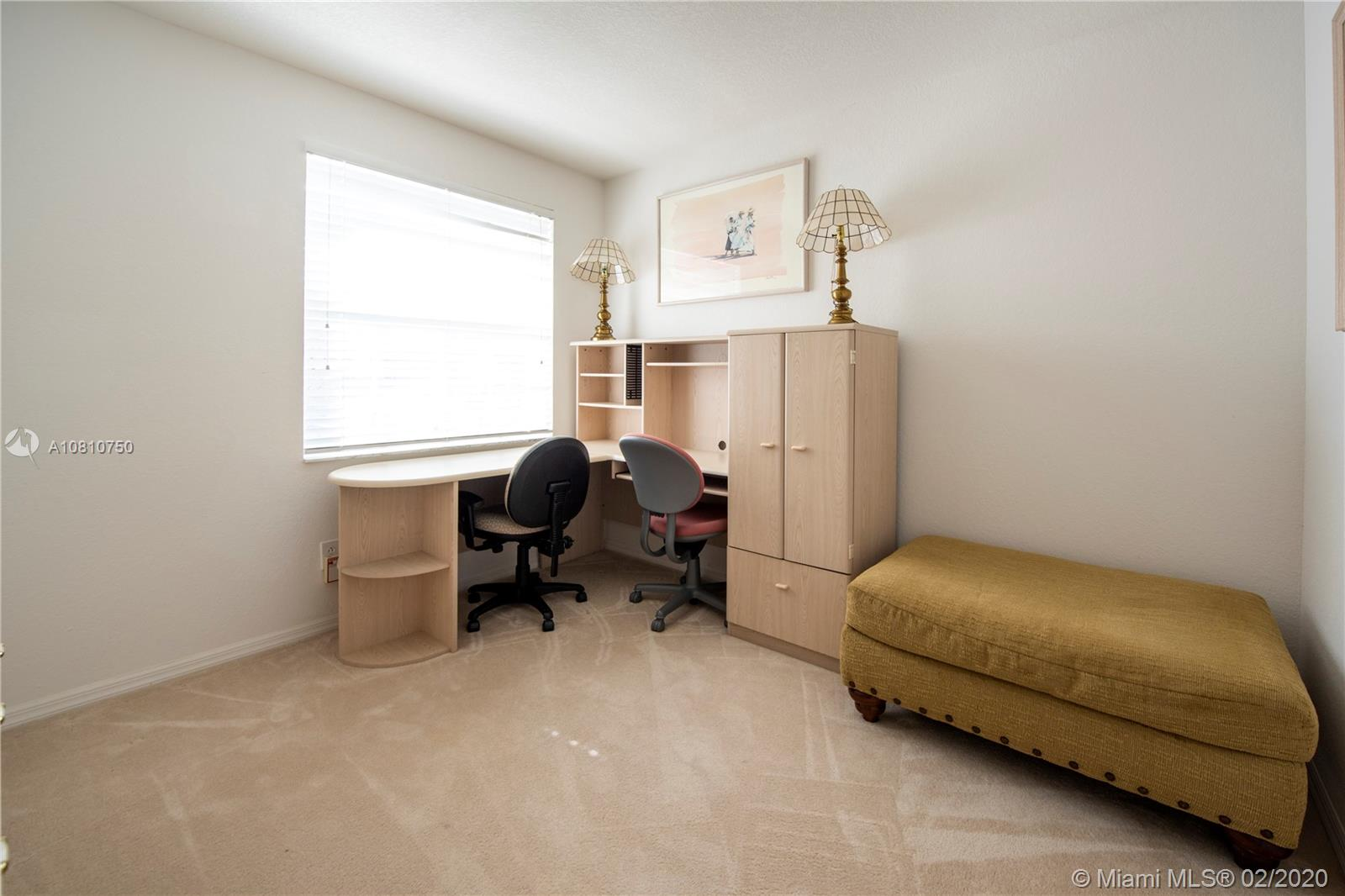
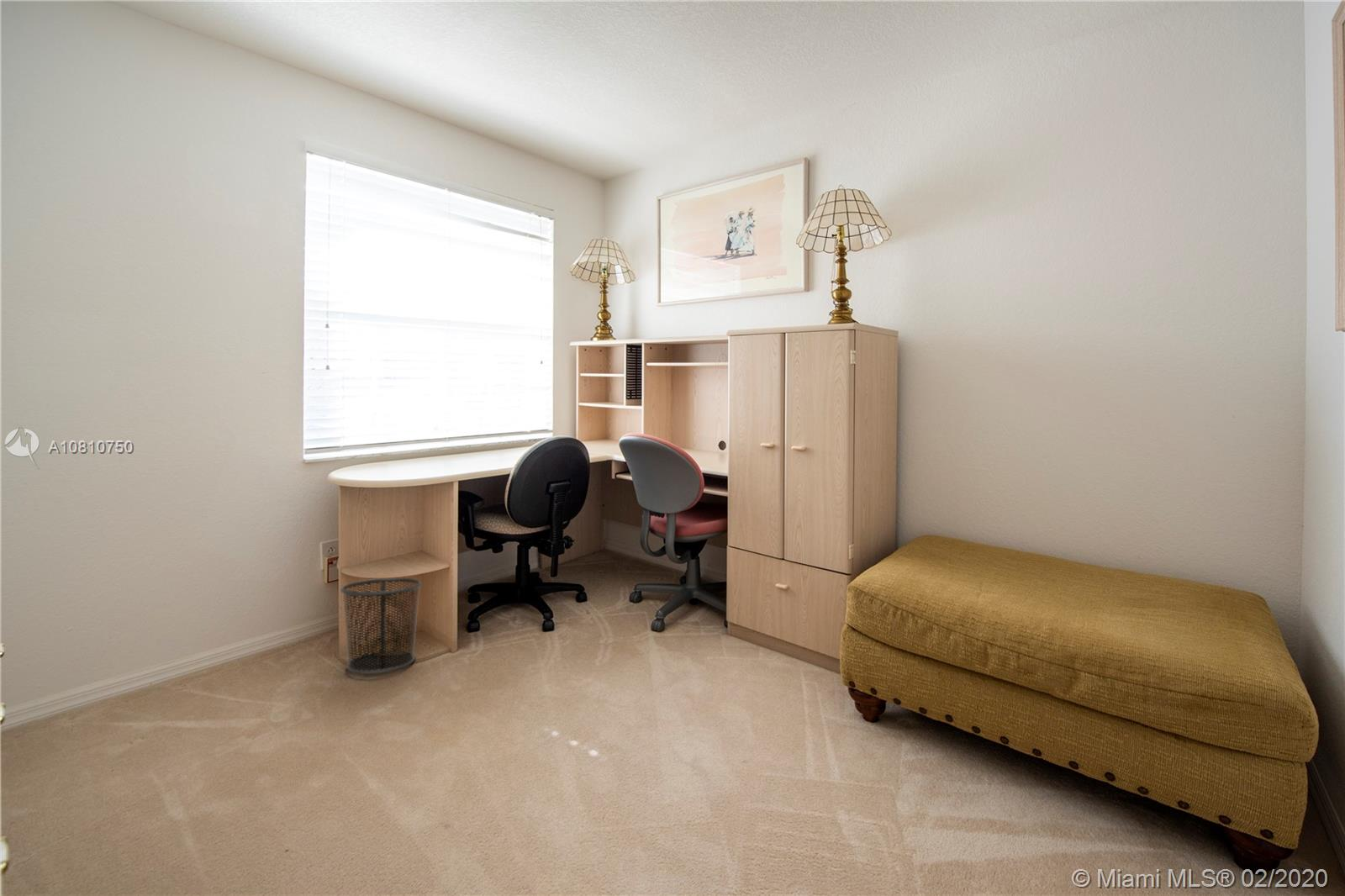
+ waste bin (382, 624)
